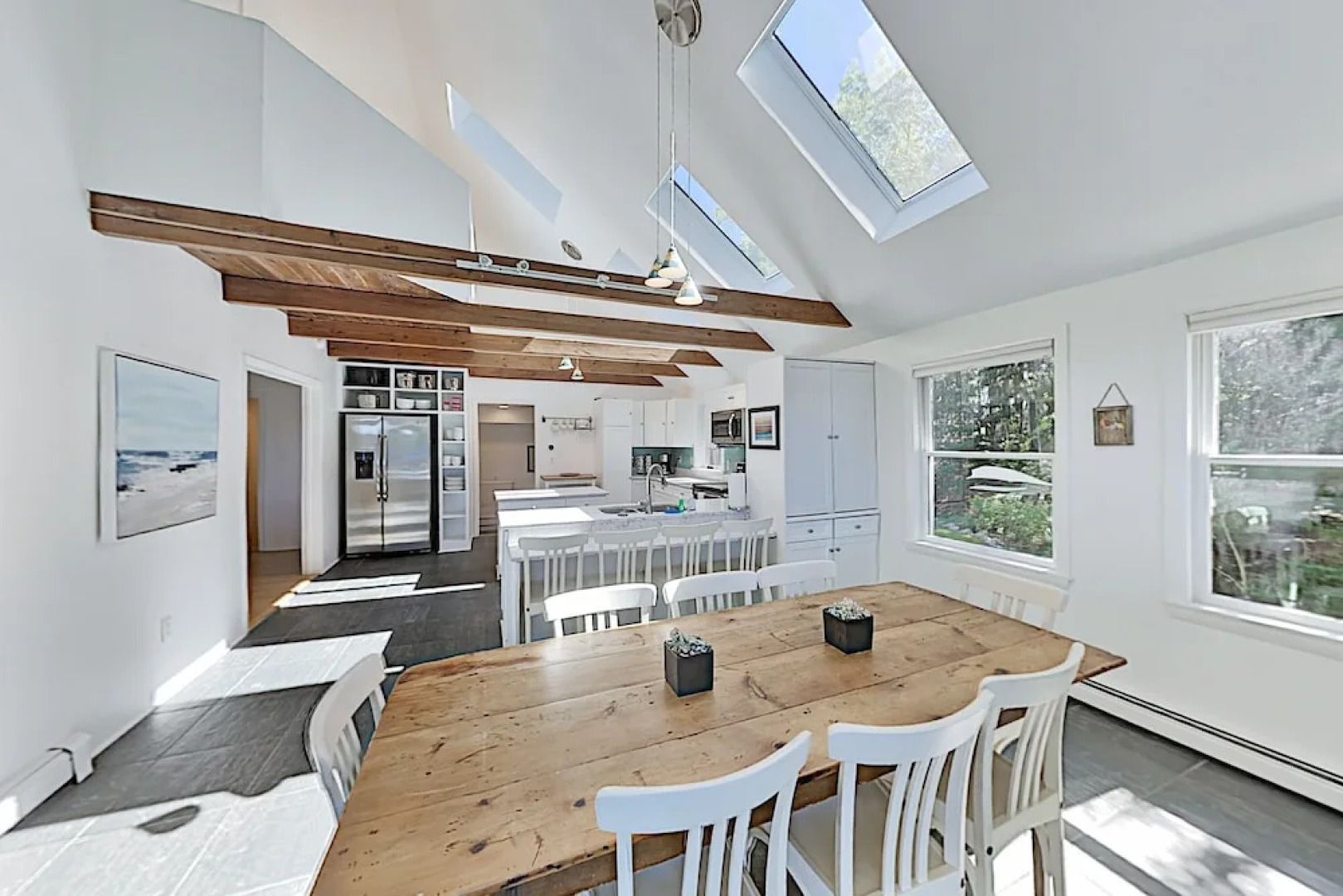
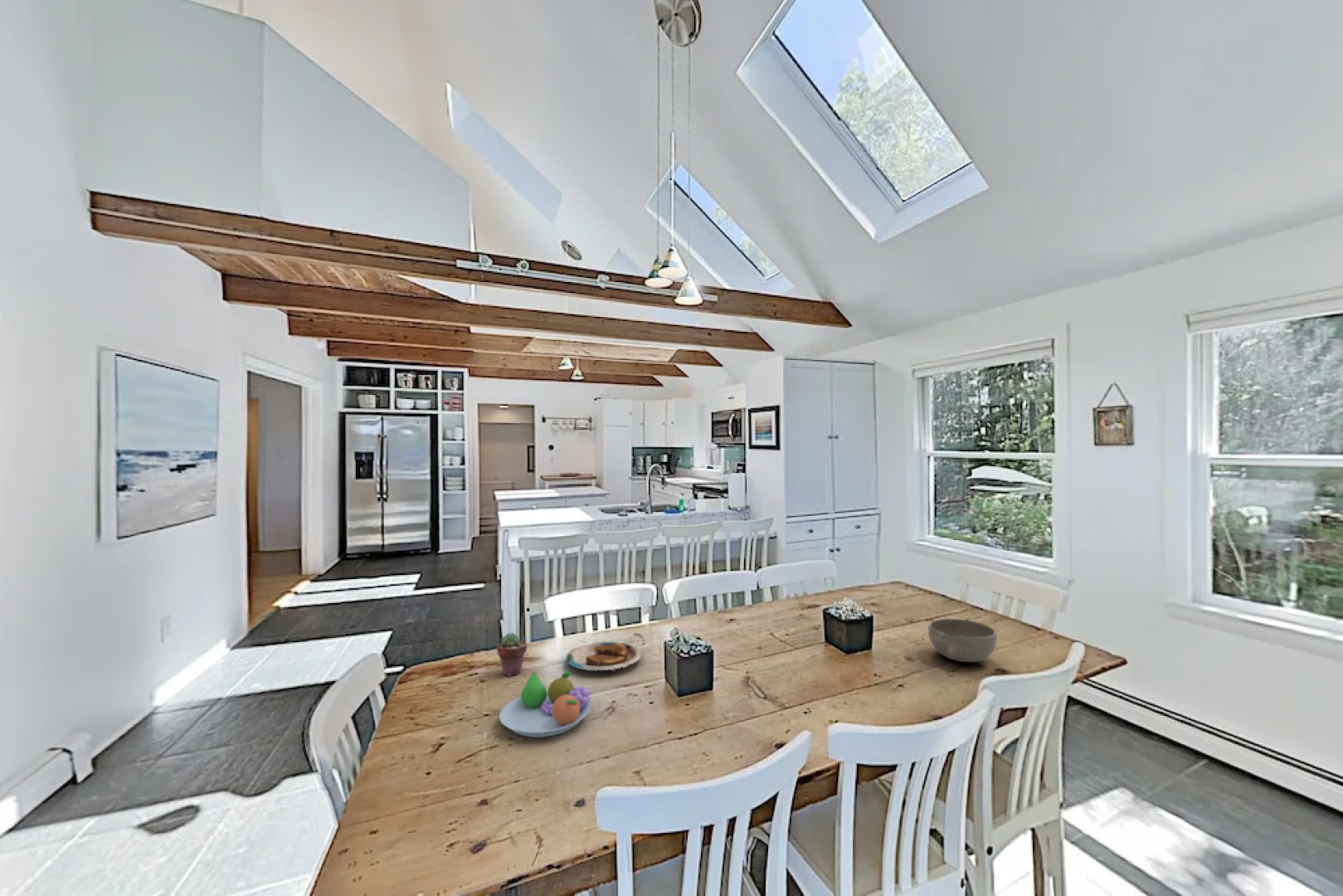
+ plate (604, 655)
+ fruit bowl (546, 699)
+ potted succulent (512, 652)
+ bowl (961, 642)
